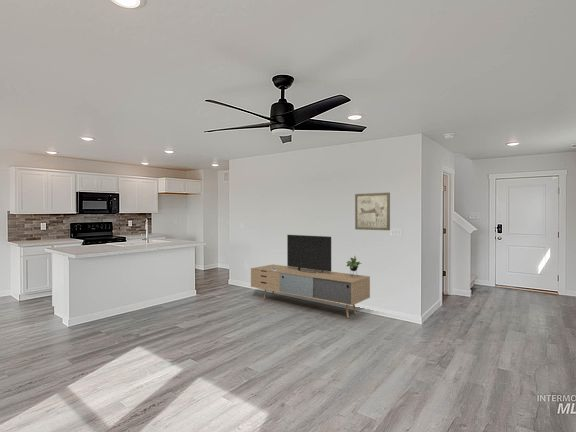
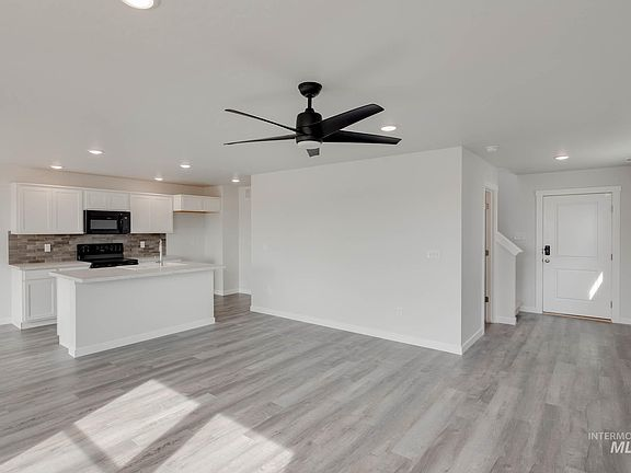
- media console (306, 270)
- wall art (371, 211)
